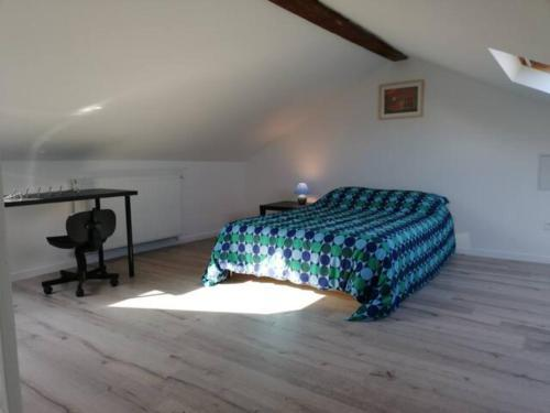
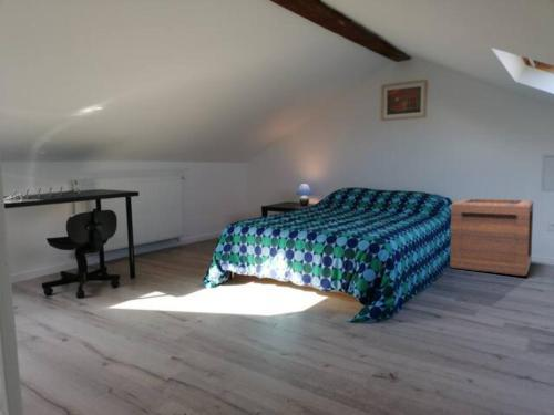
+ wooden crate (492, 234)
